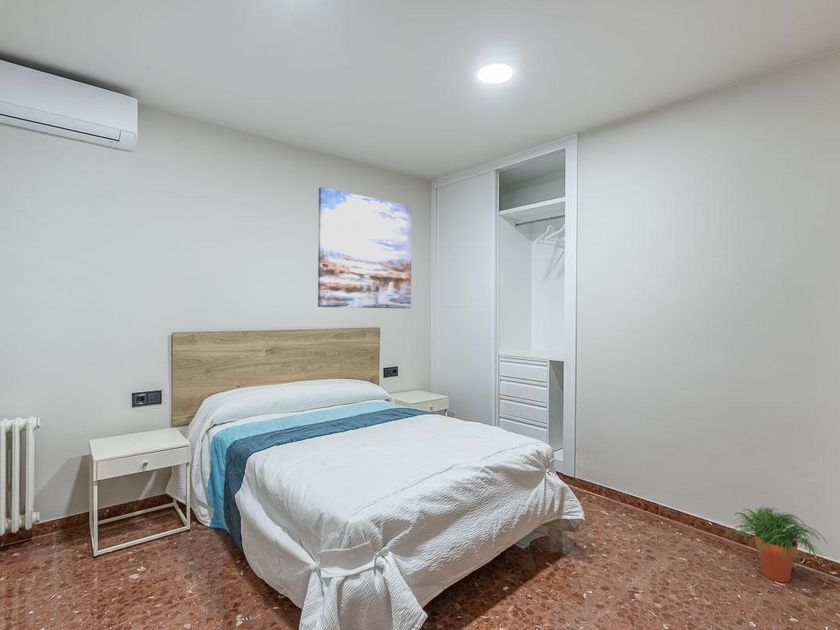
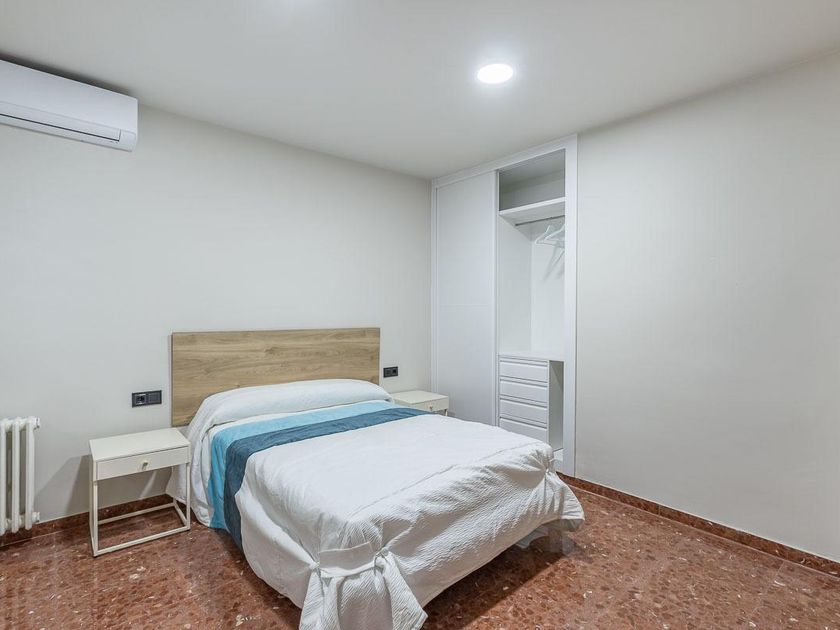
- potted plant (775, 543)
- wall art (368, 252)
